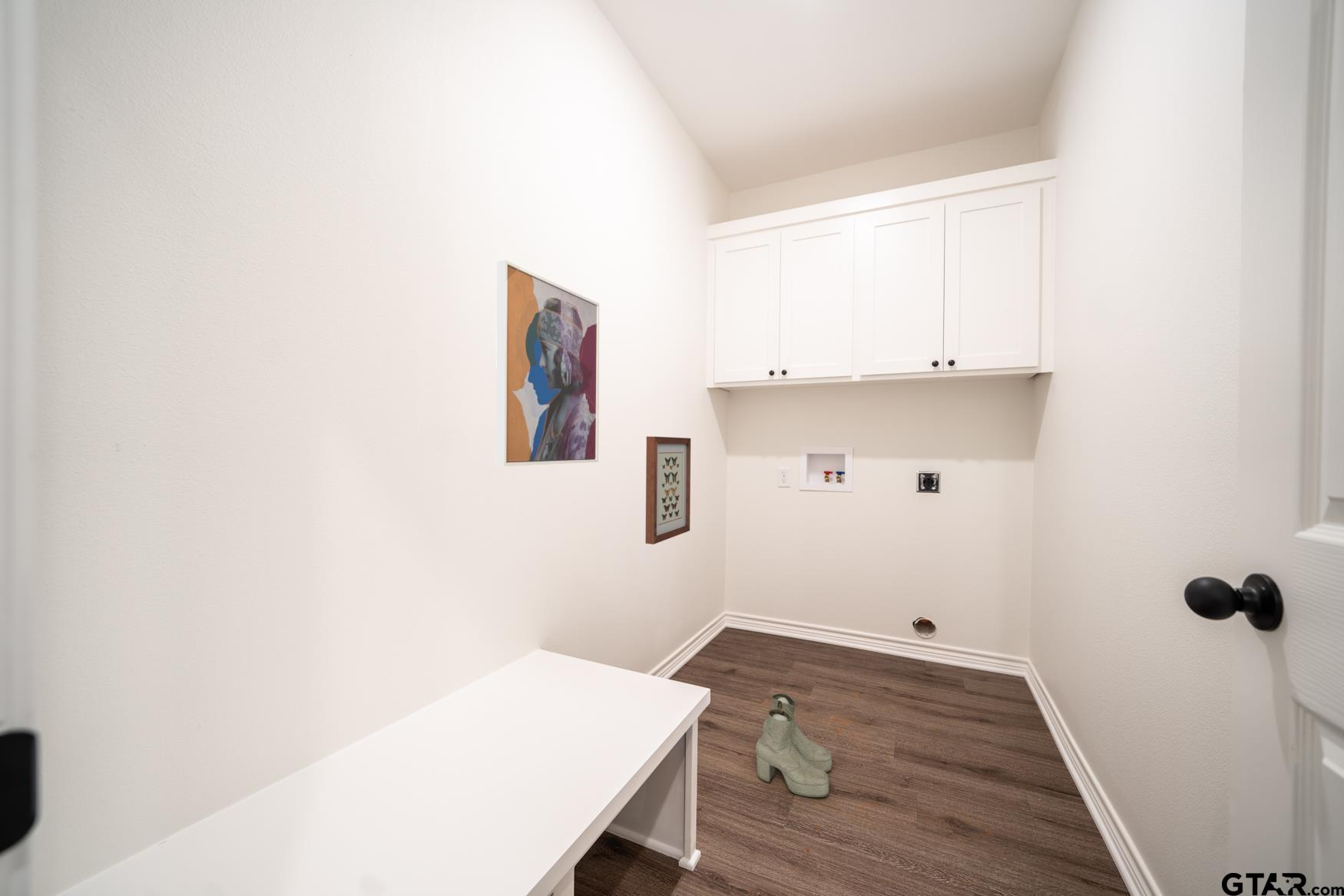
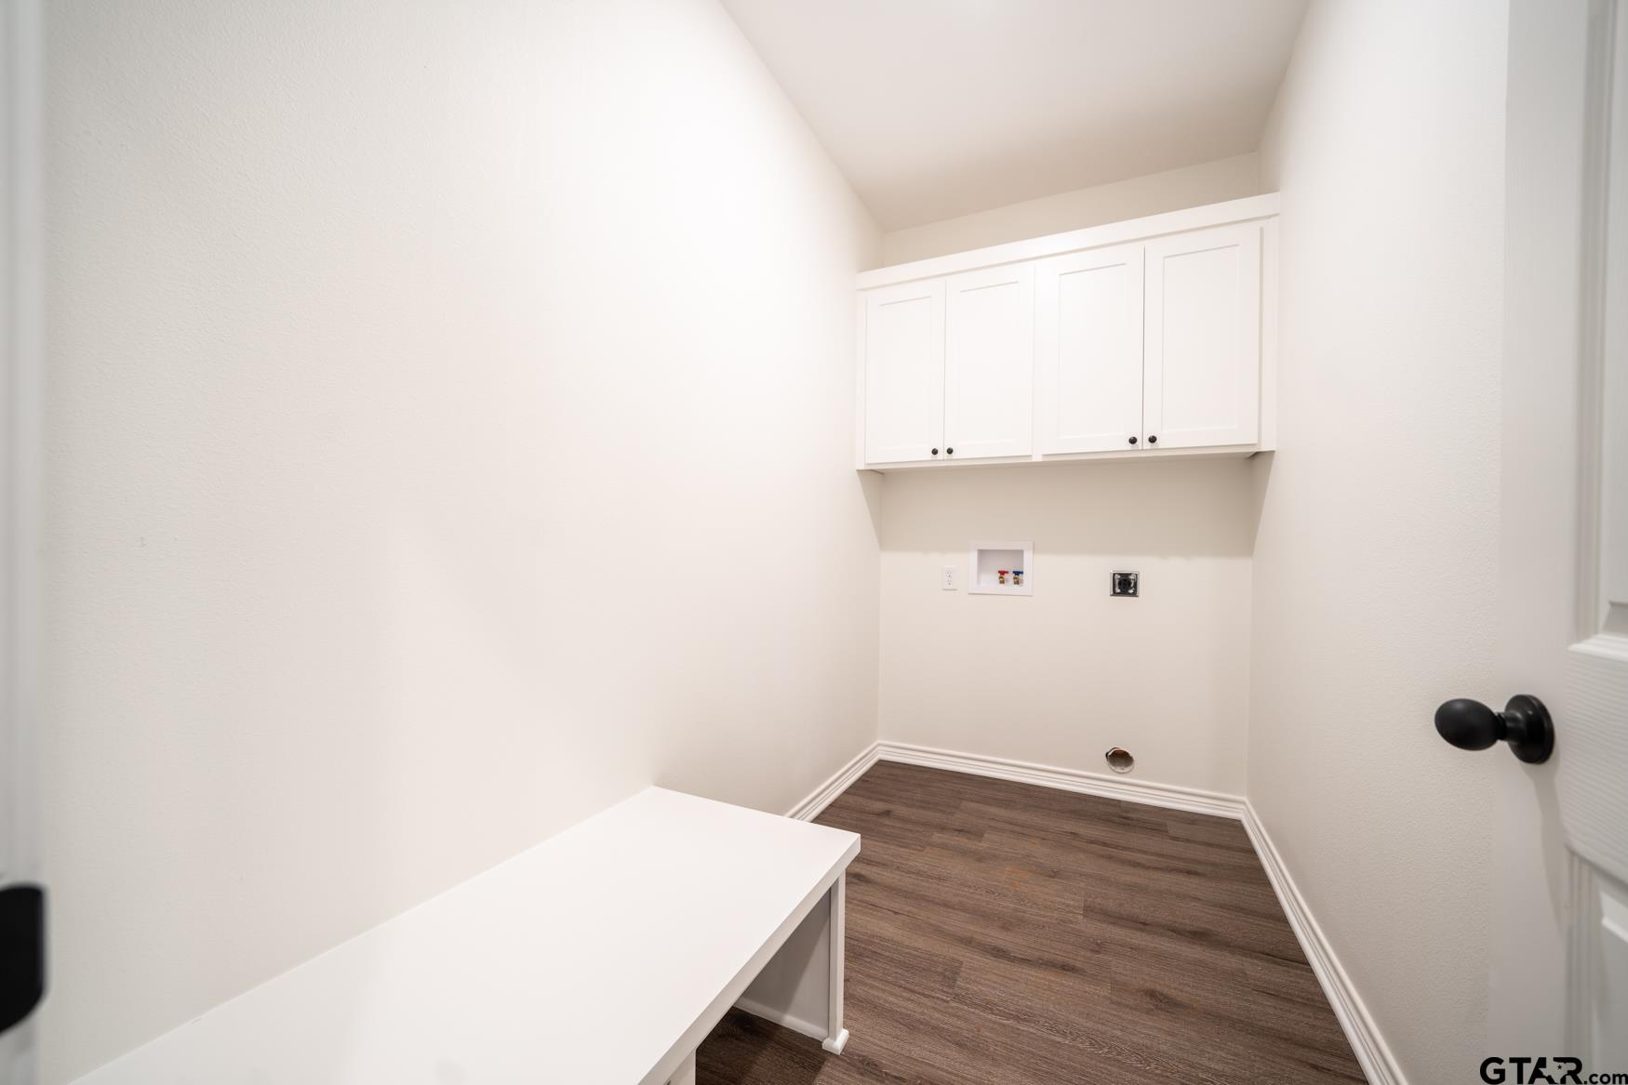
- wall art (670, 487)
- boots (793, 740)
- wall art (554, 374)
